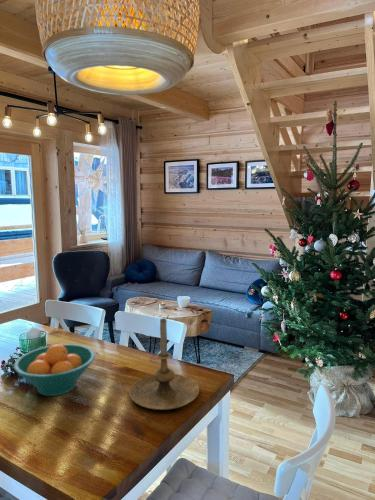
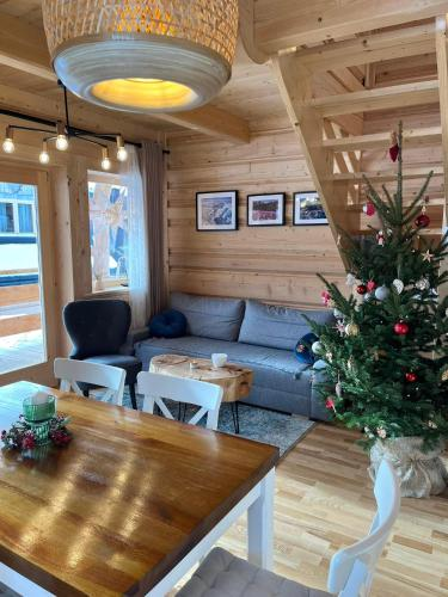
- fruit bowl (56, 366)
- candle holder (163, 356)
